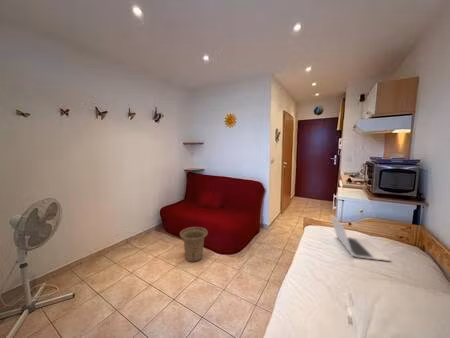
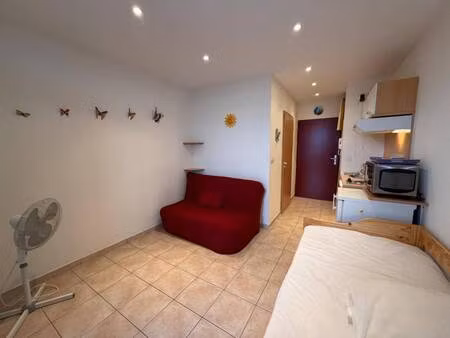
- basket (194, 244)
- laptop (356, 238)
